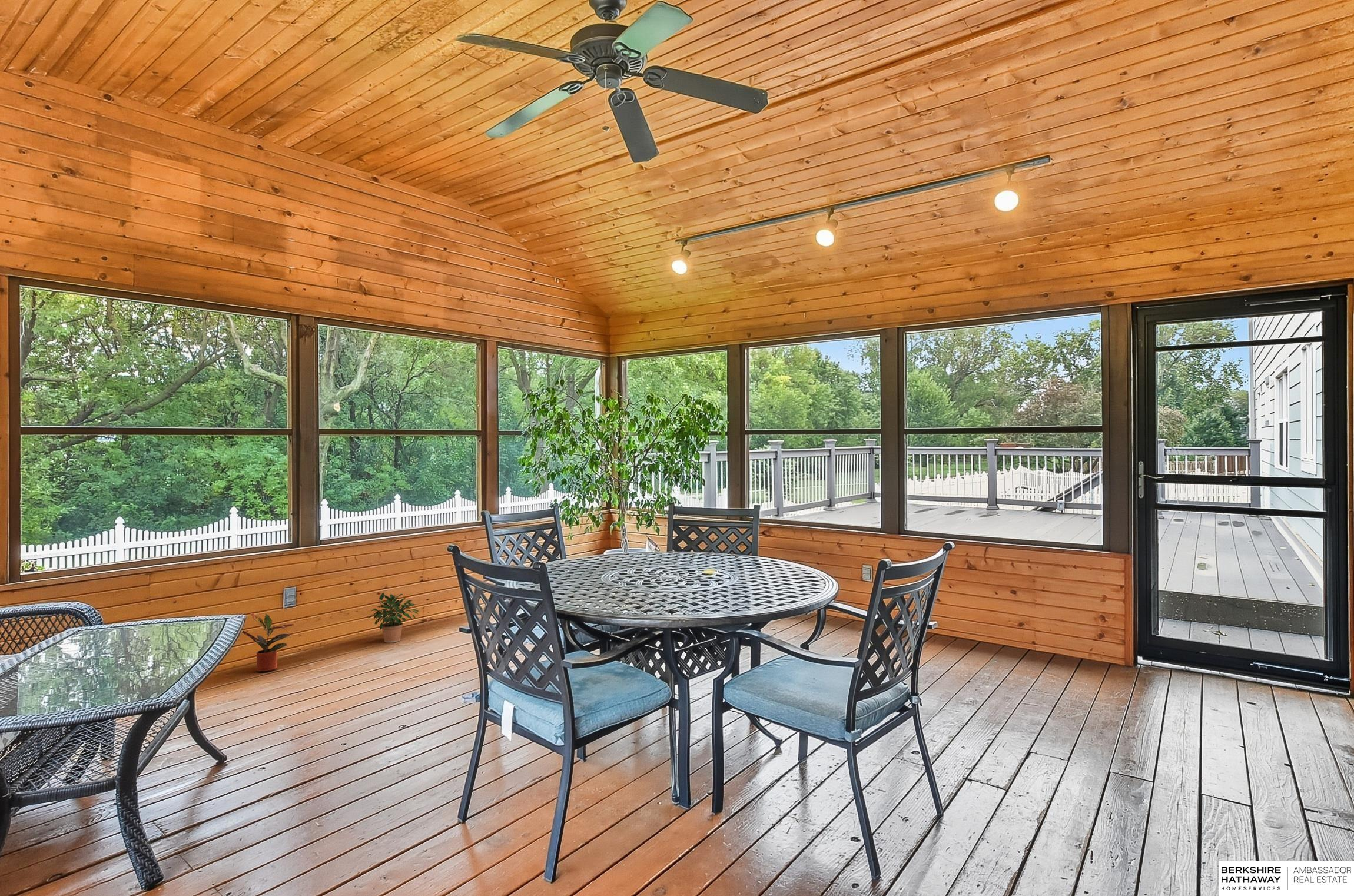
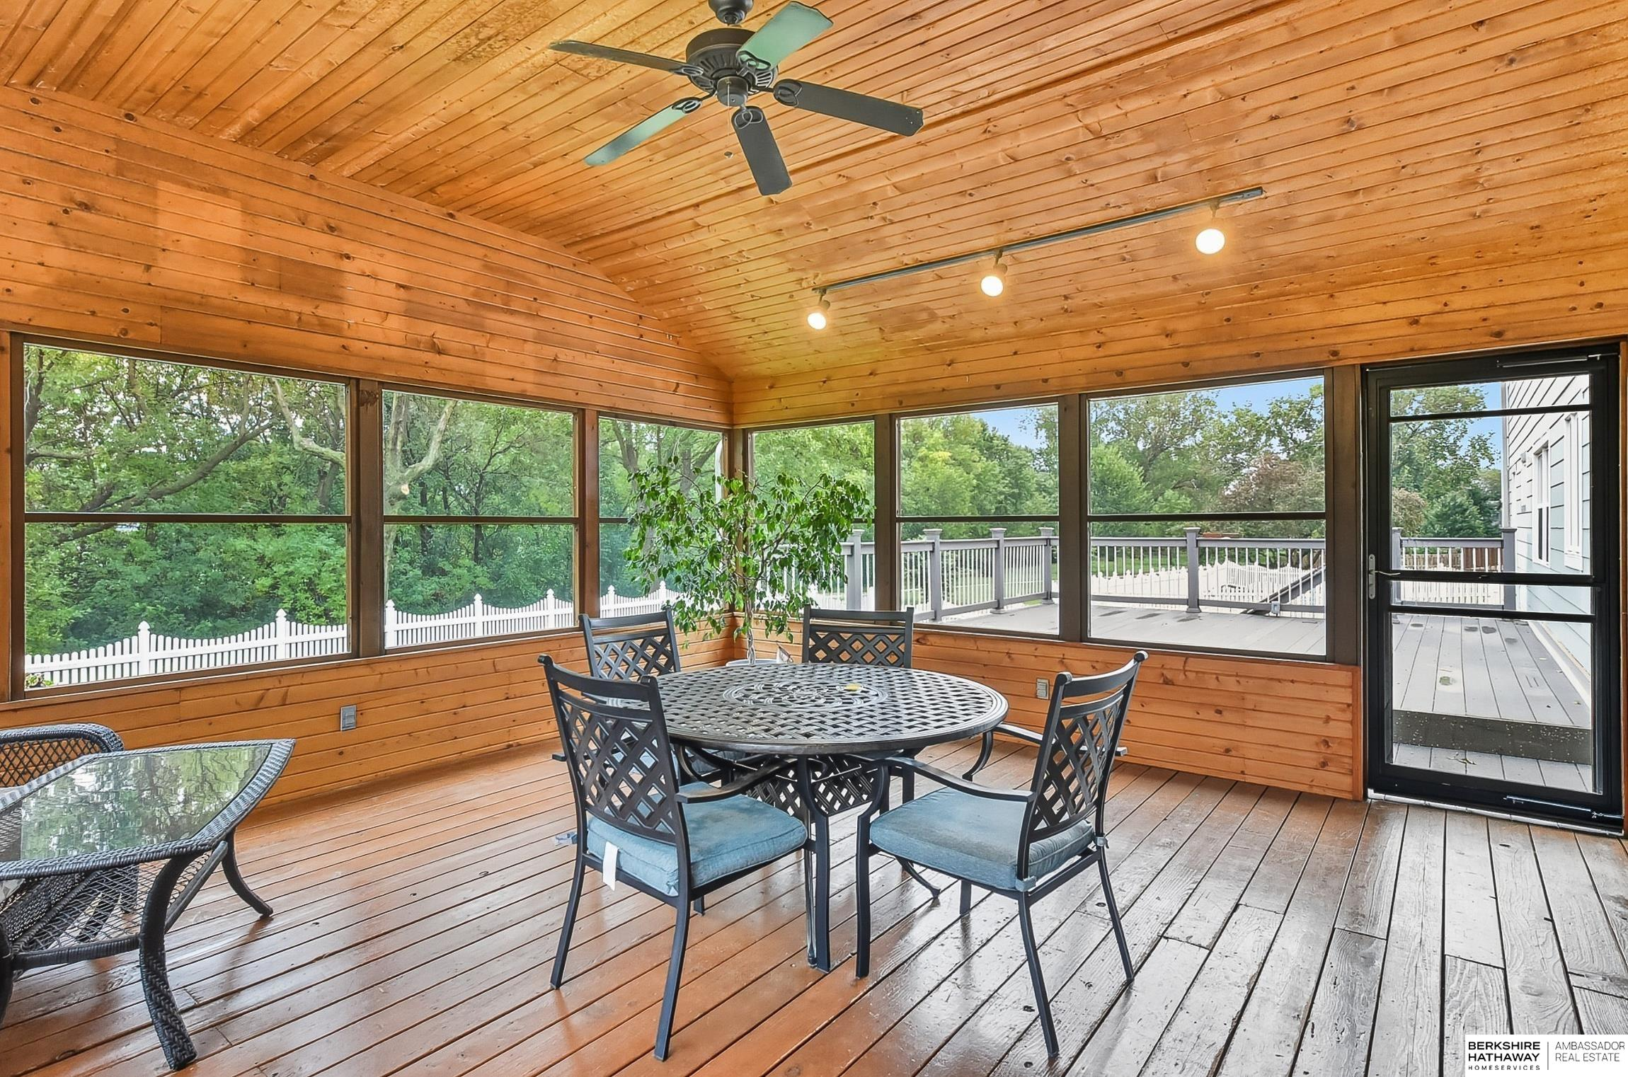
- potted plant (396, 615)
- potted plant (270, 641)
